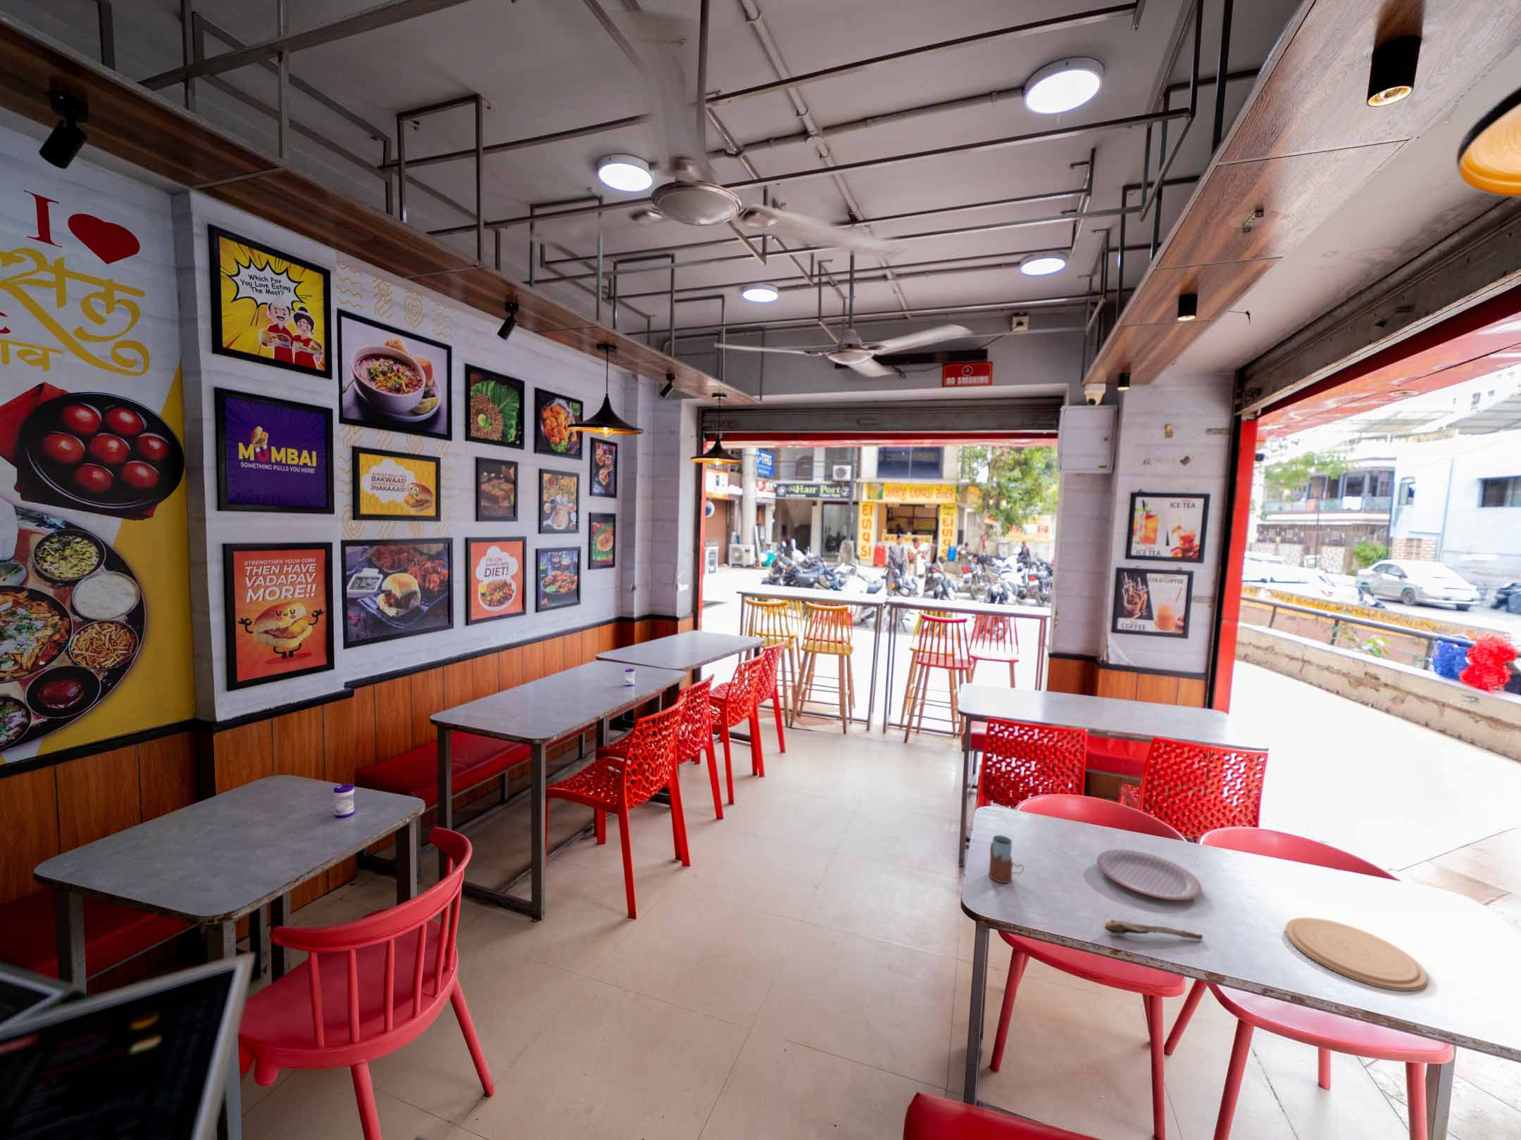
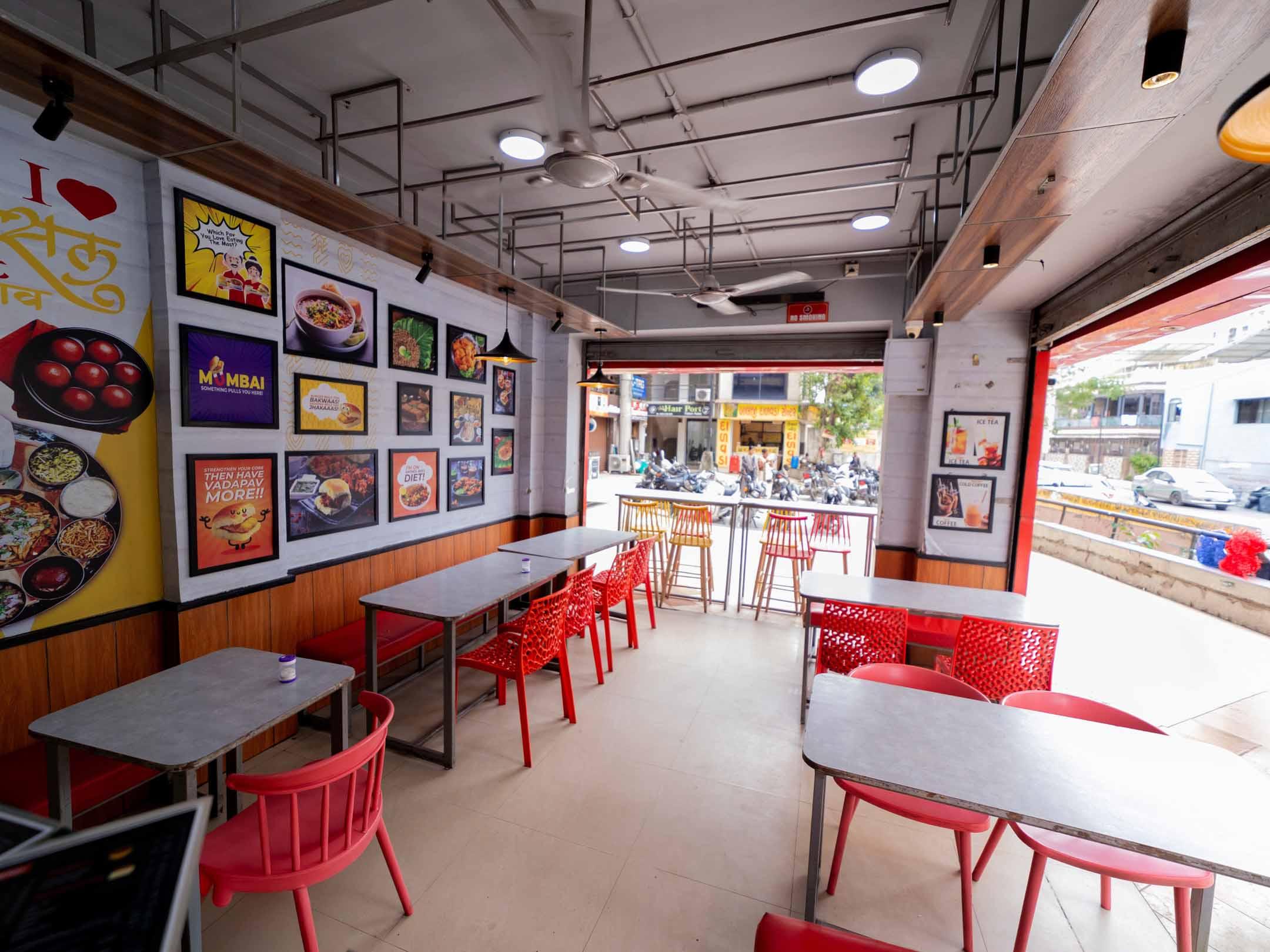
- drinking glass (1006, 860)
- plate (1352, 950)
- plate (1147, 875)
- spoon (1153, 930)
